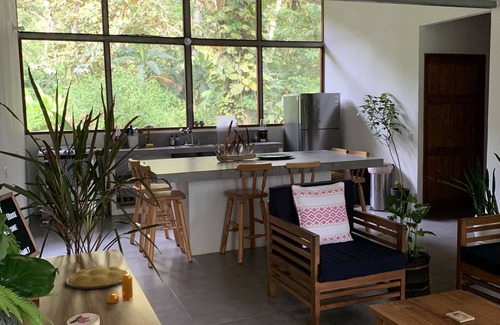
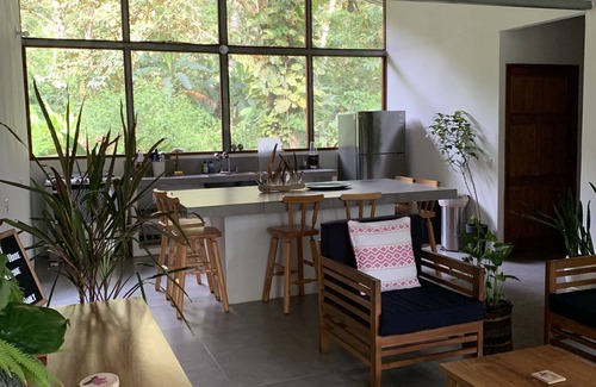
- plate (98, 273)
- pepper shaker (122, 287)
